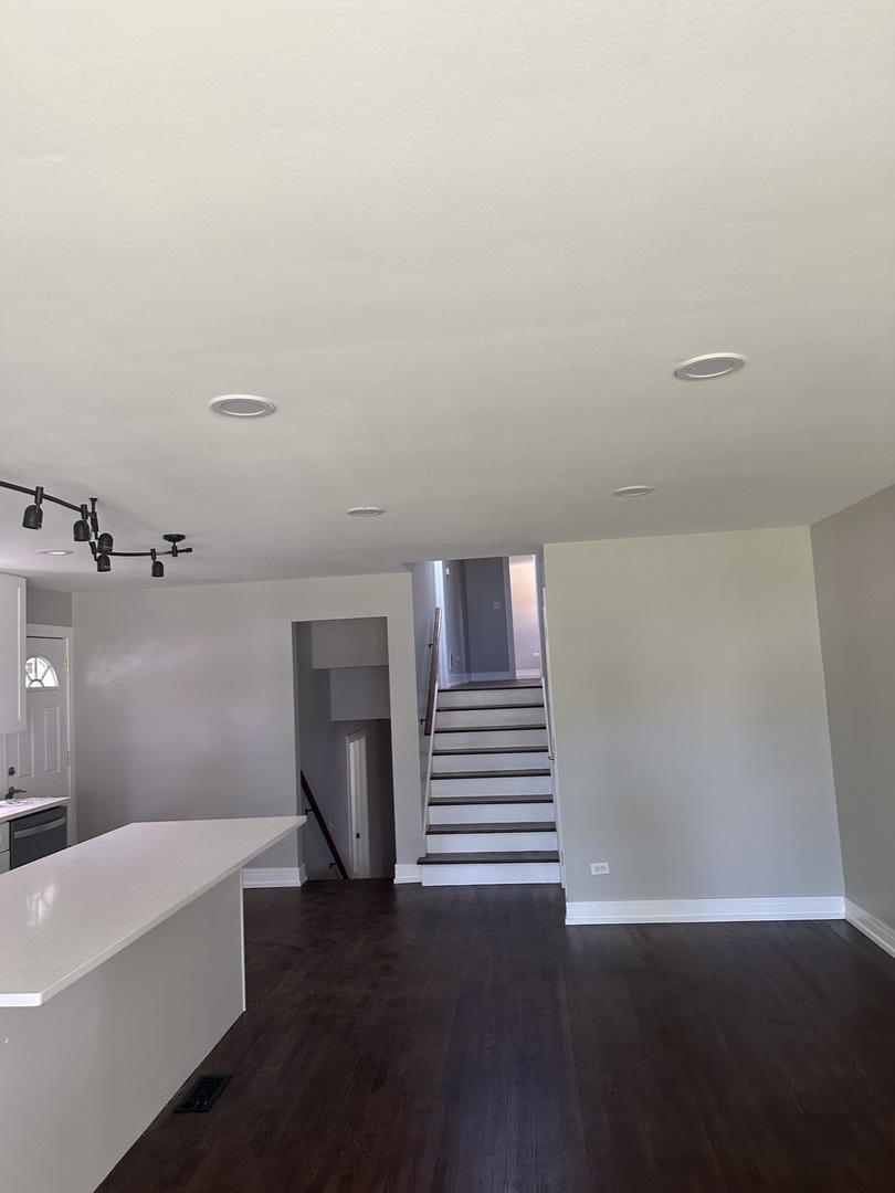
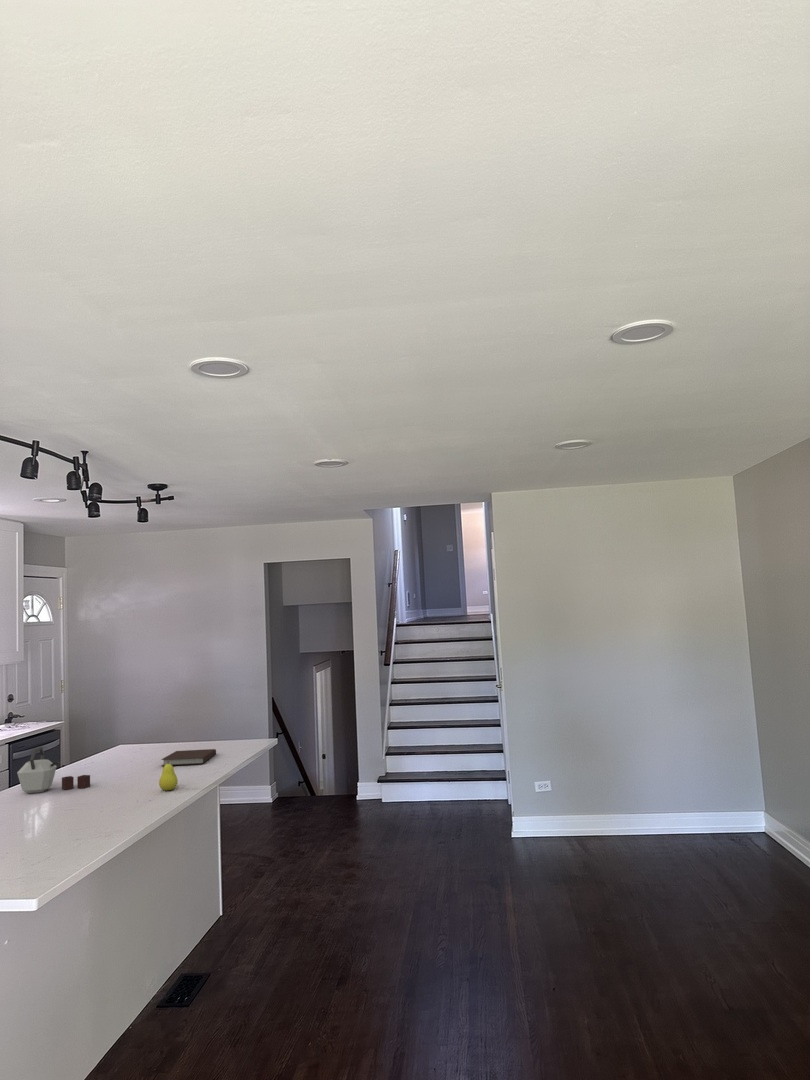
+ kettle (55, 768)
+ fruit (168, 774)
+ notebook (189, 757)
